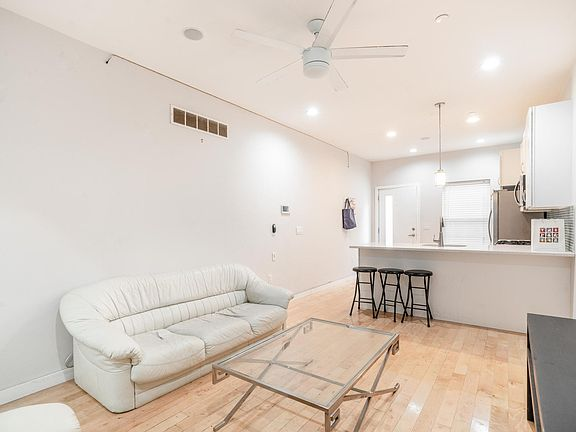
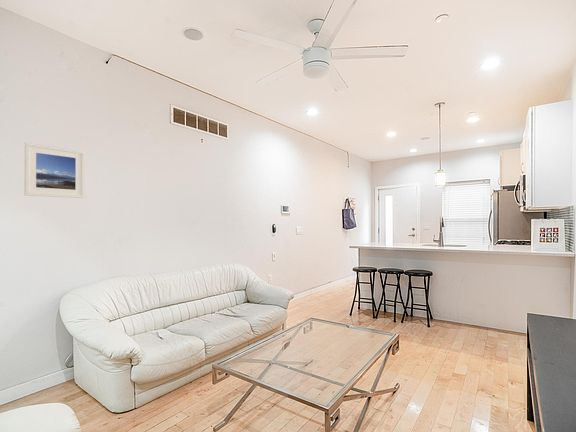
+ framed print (56, 172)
